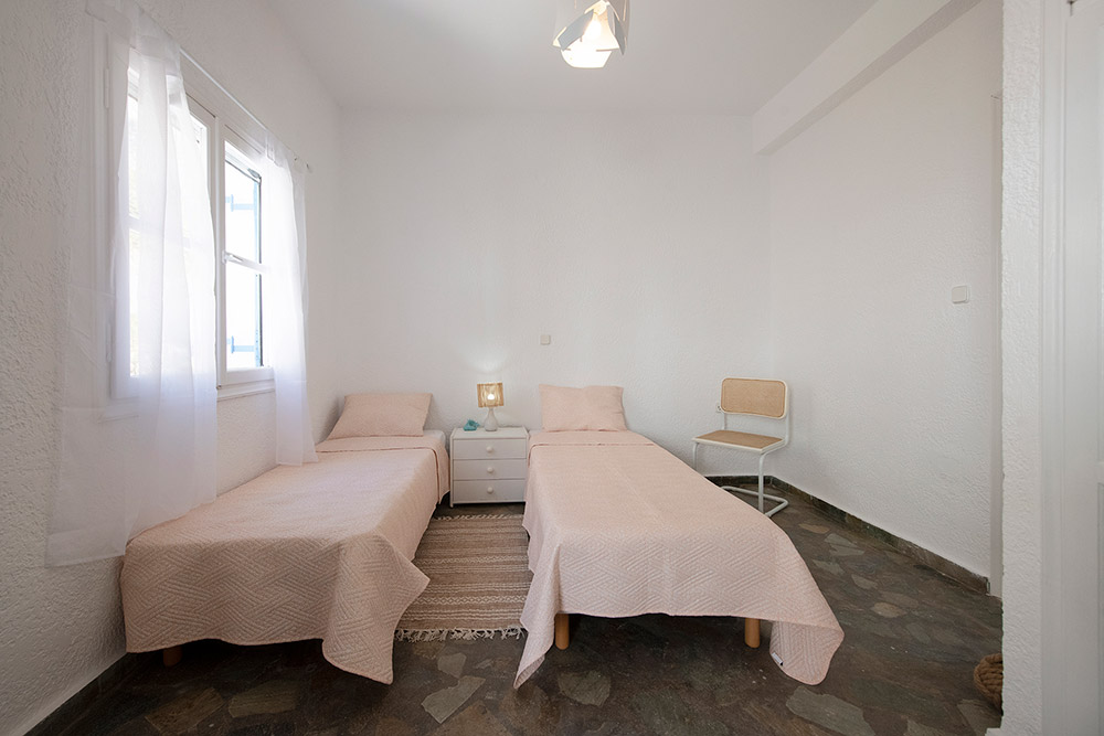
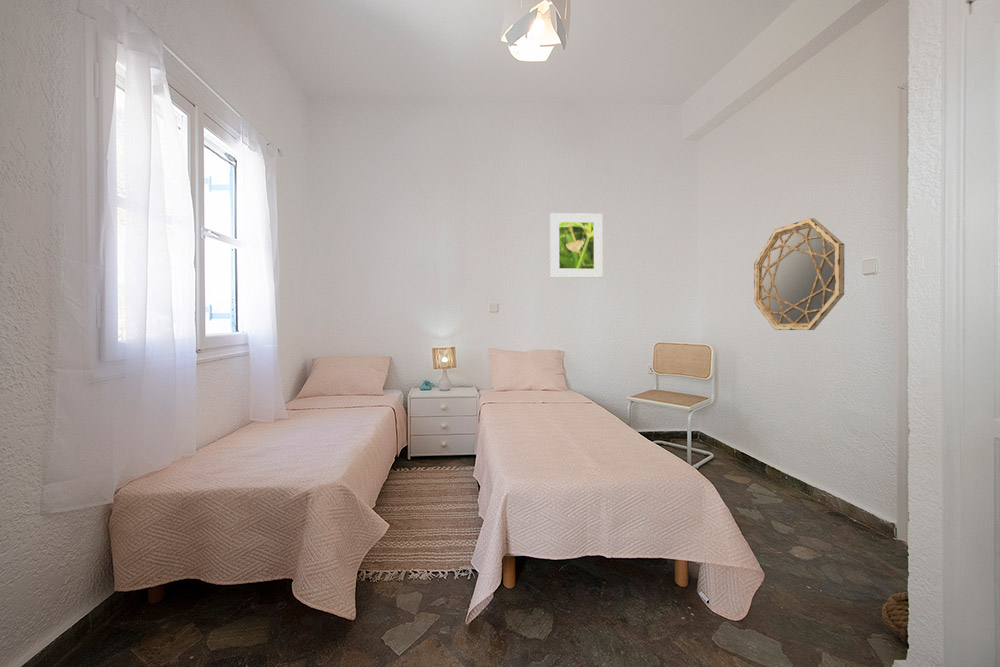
+ home mirror (793, 277)
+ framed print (576, 245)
